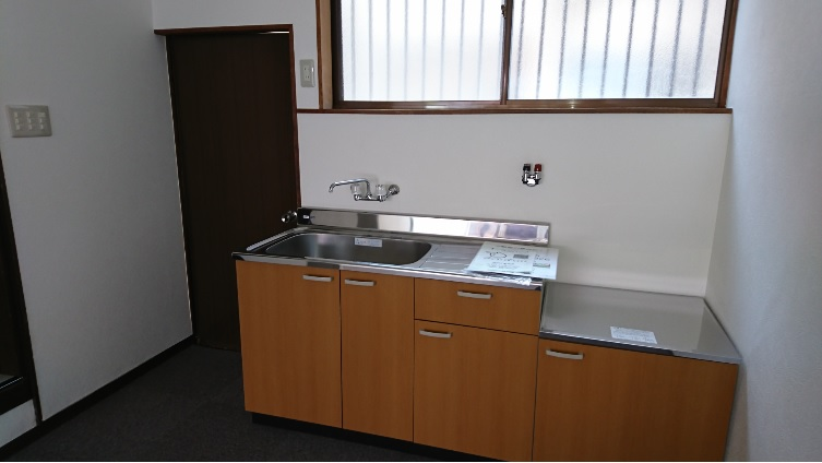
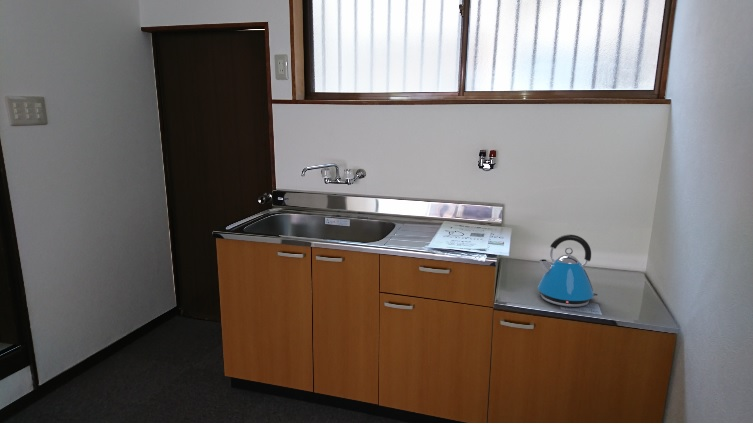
+ kettle (569, 267)
